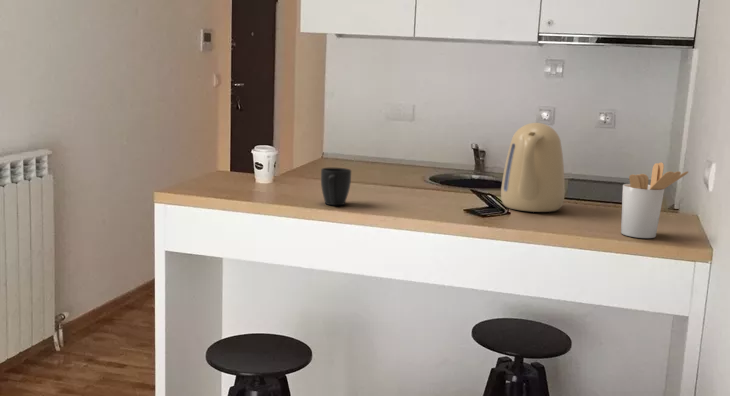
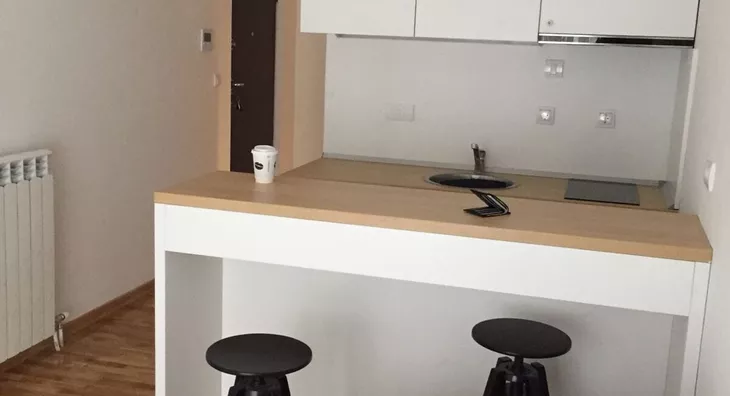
- kettle (534, 166)
- mug (334, 187)
- utensil holder (651, 200)
